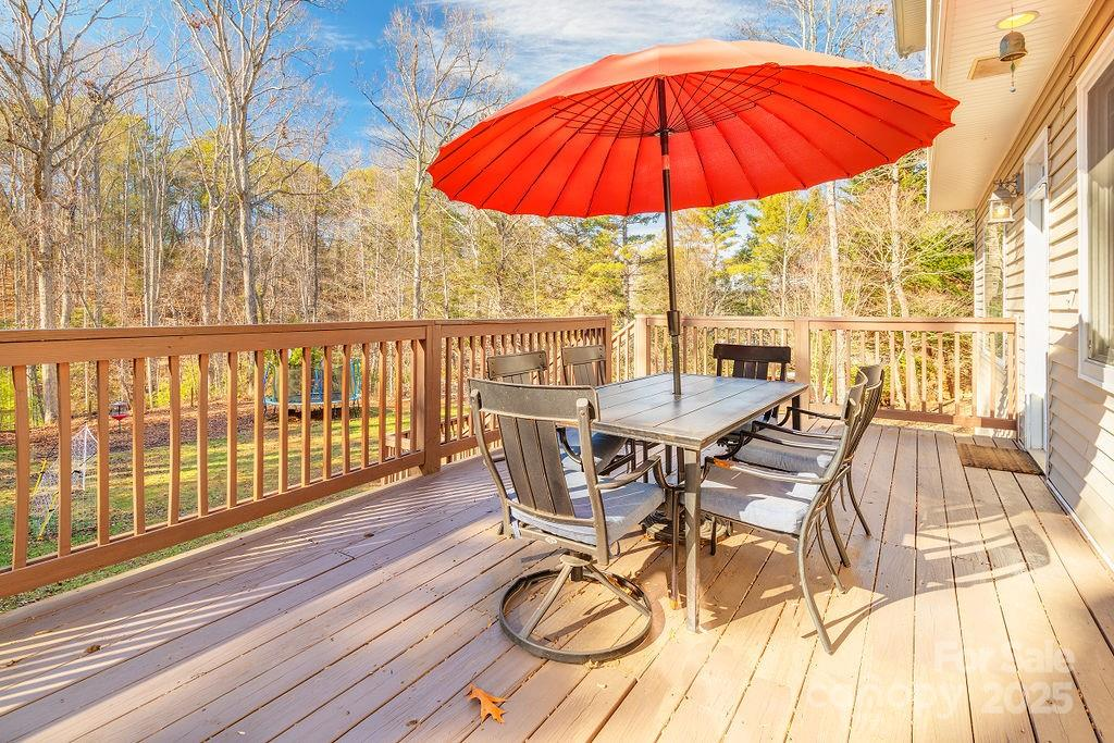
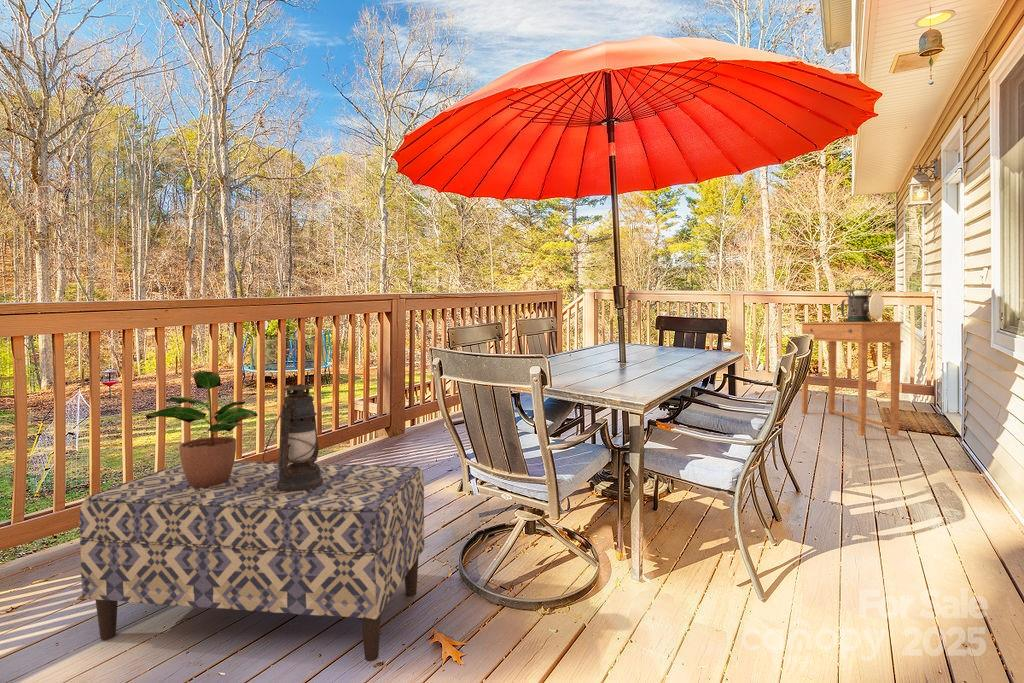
+ lantern (296, 433)
+ potted plant (208, 422)
+ lantern (860, 299)
+ bench (268, 547)
+ side table (835, 373)
